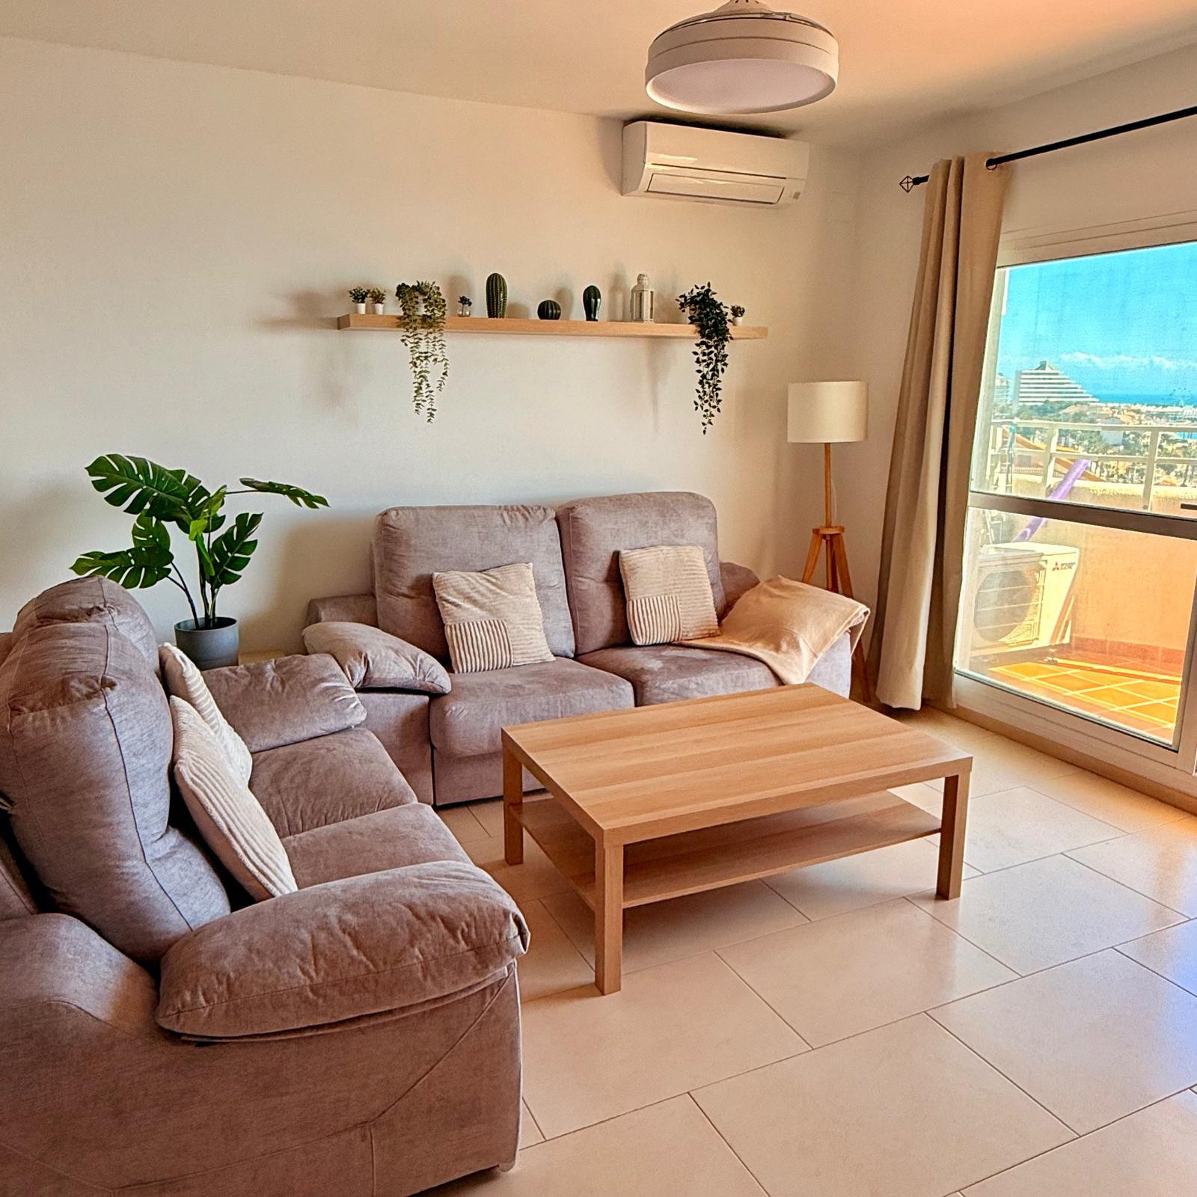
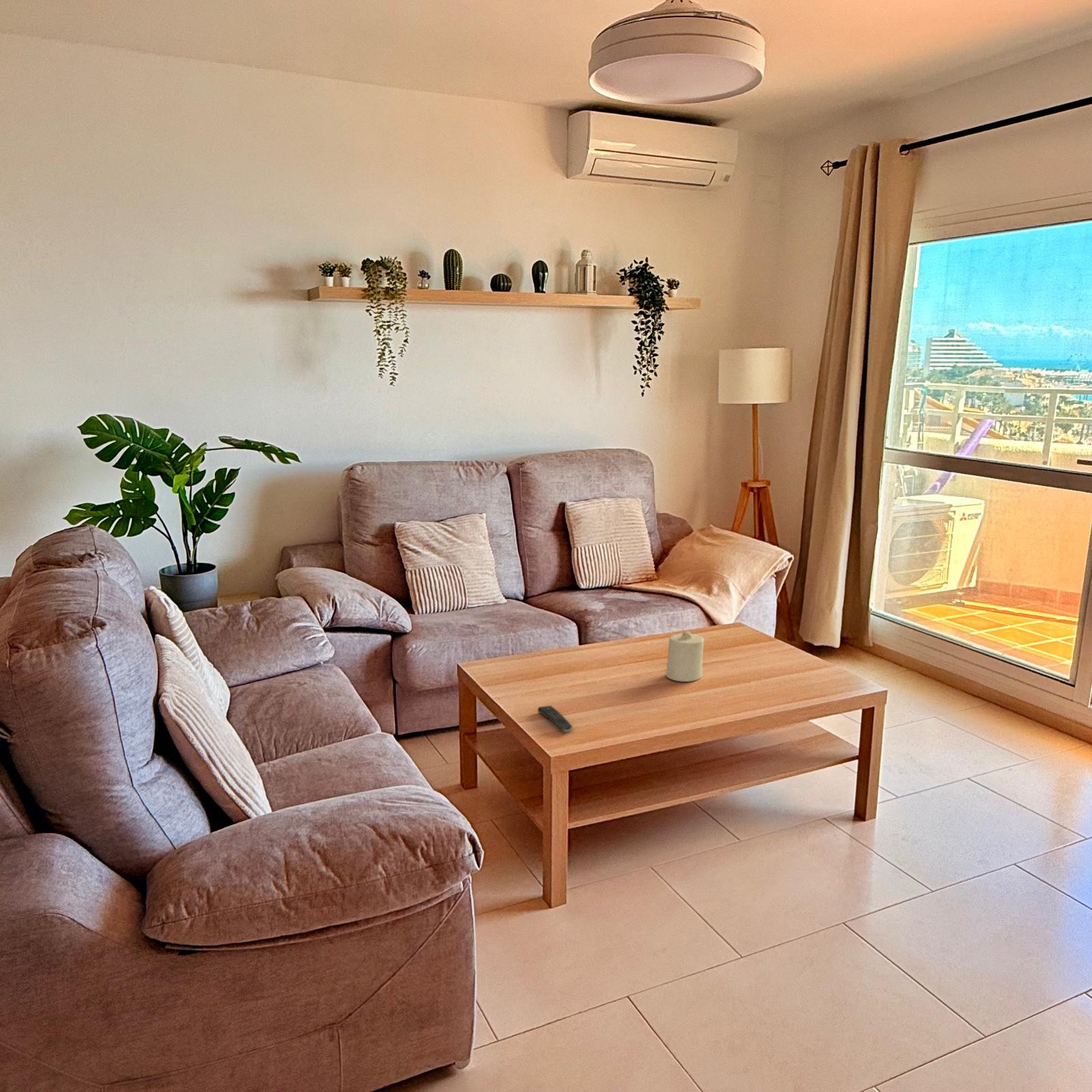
+ remote control (556, 718)
+ candle (685, 653)
